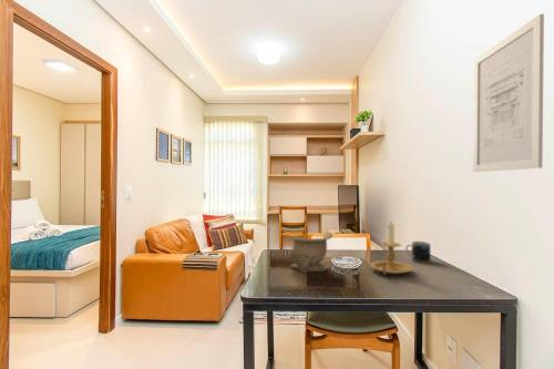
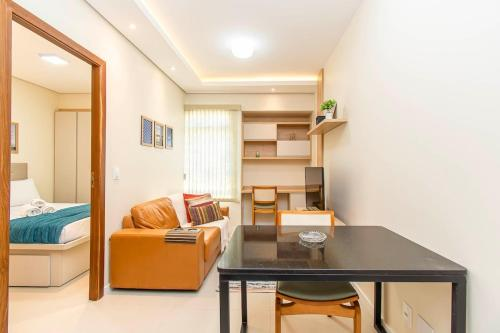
- wall art (502, 105)
- mug (417, 252)
- candle holder (390, 246)
- decorative bowl (309, 252)
